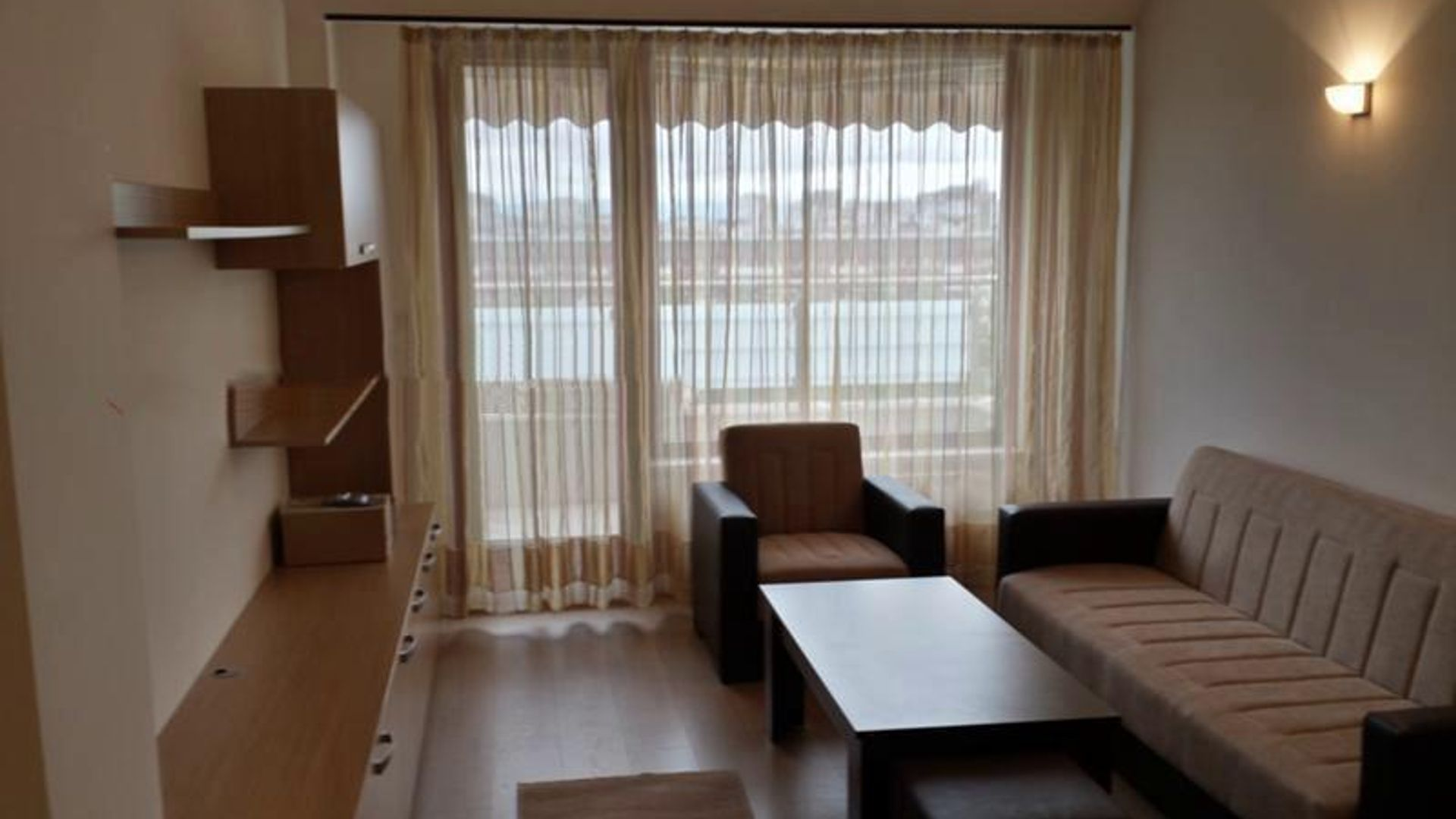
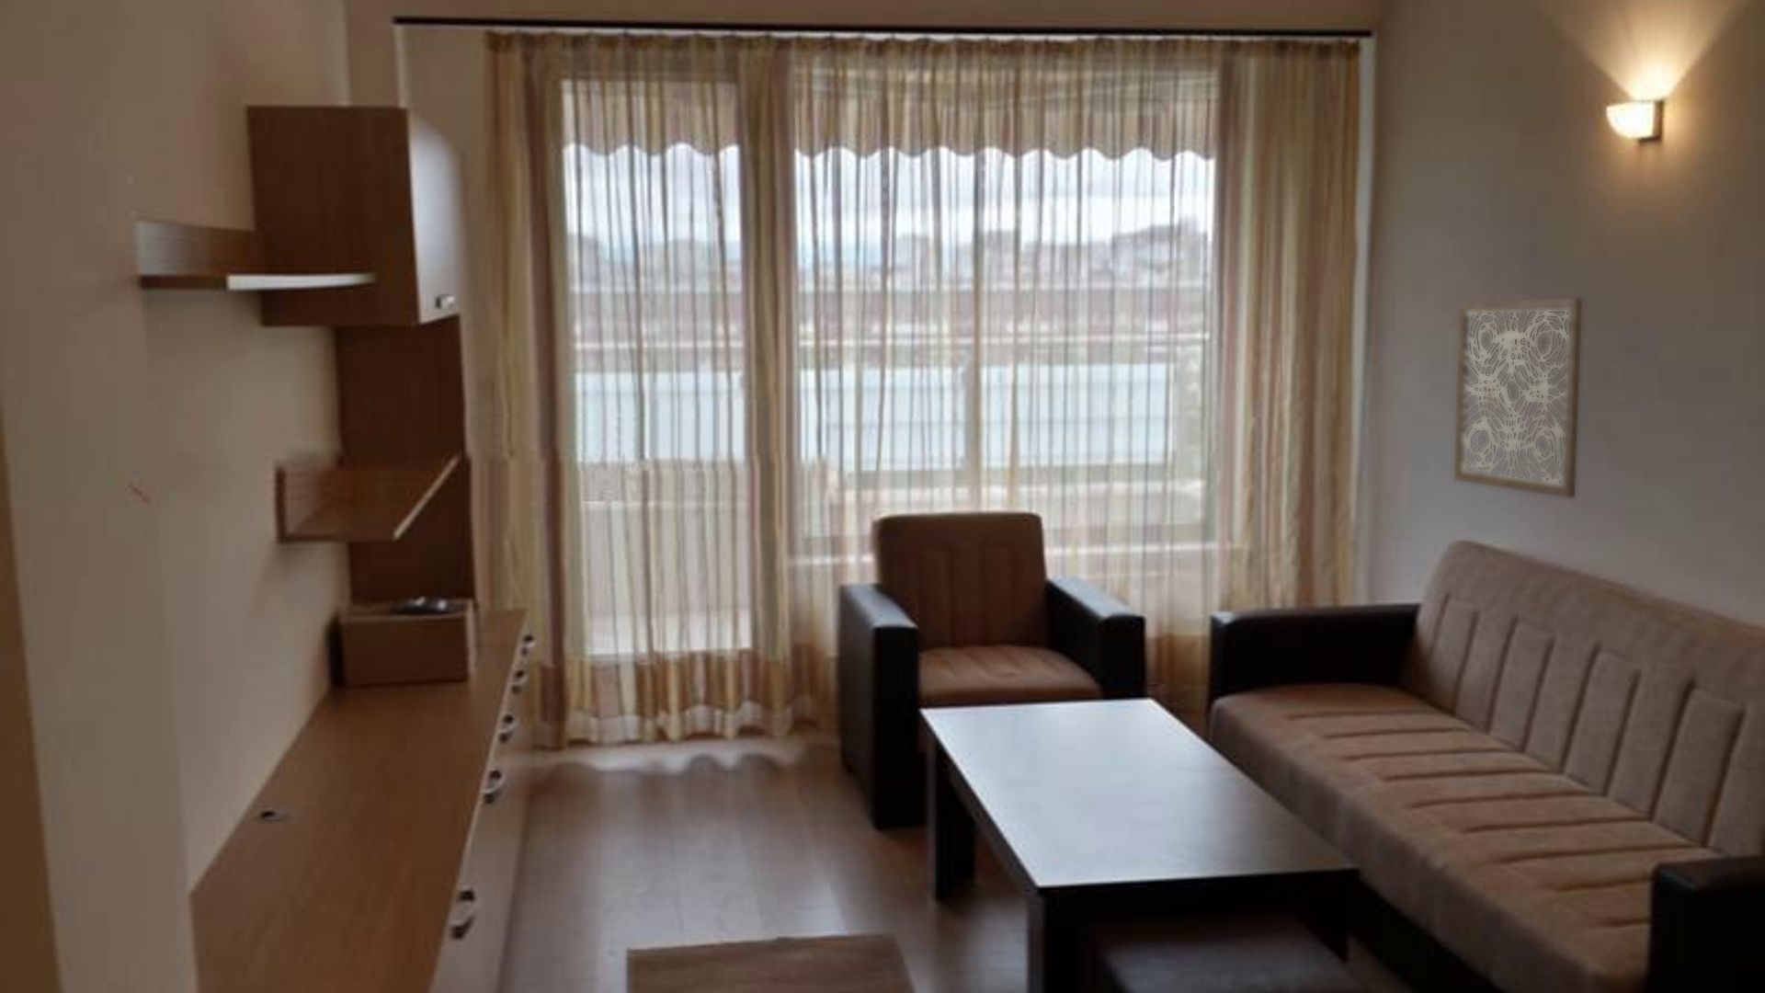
+ wall art (1519, 392)
